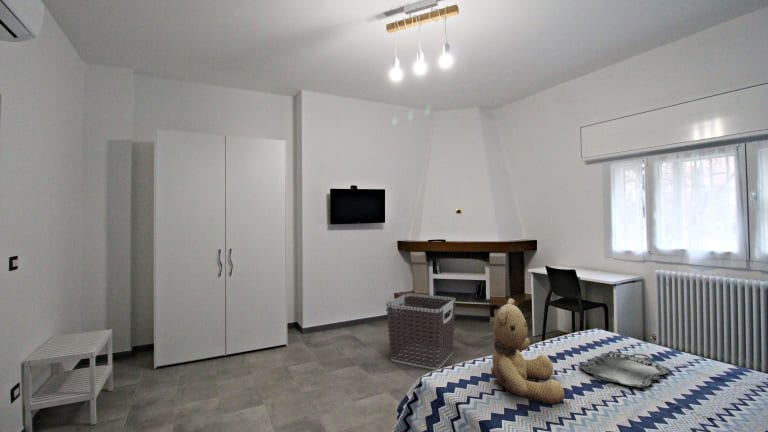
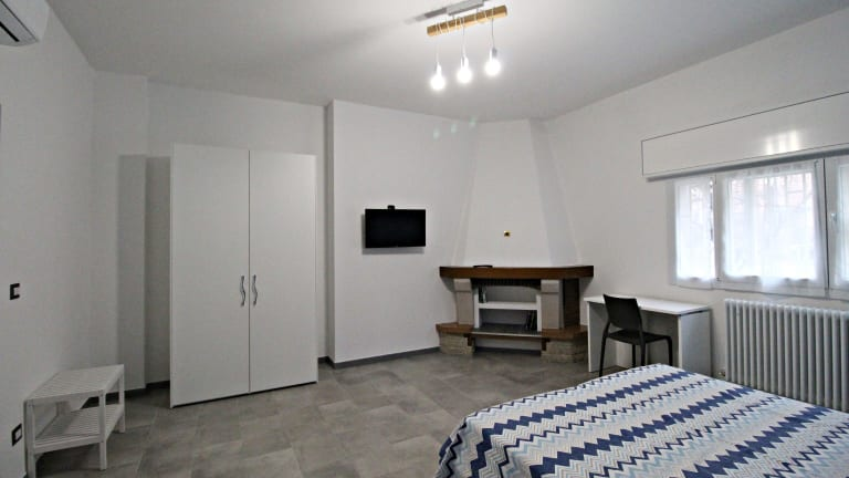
- serving tray (623, 367)
- clothes hamper (422, 328)
- teddy bear (524, 343)
